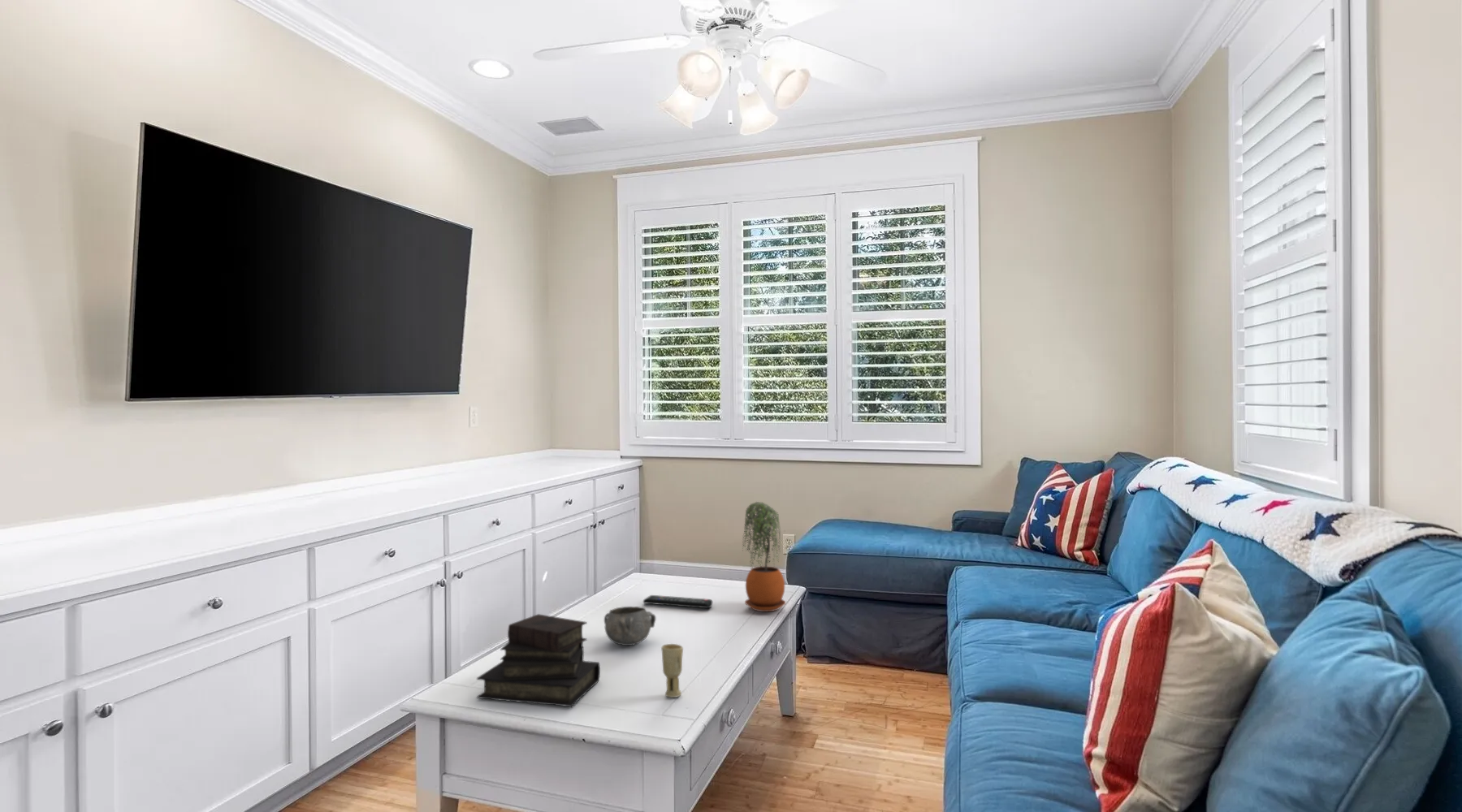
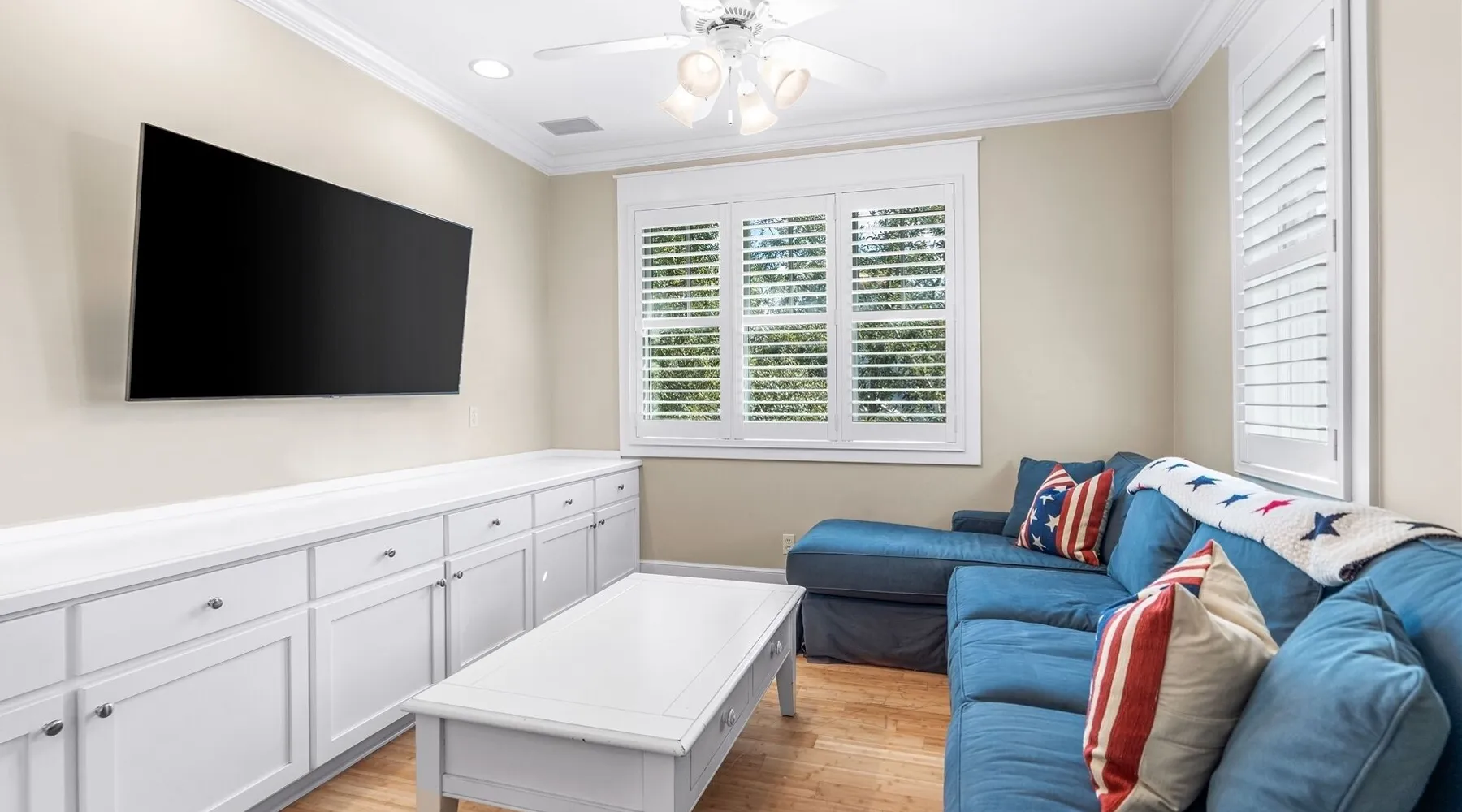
- decorative bowl (630, 626)
- cup (672, 670)
- remote control (677, 602)
- diary (539, 657)
- potted plant (761, 555)
